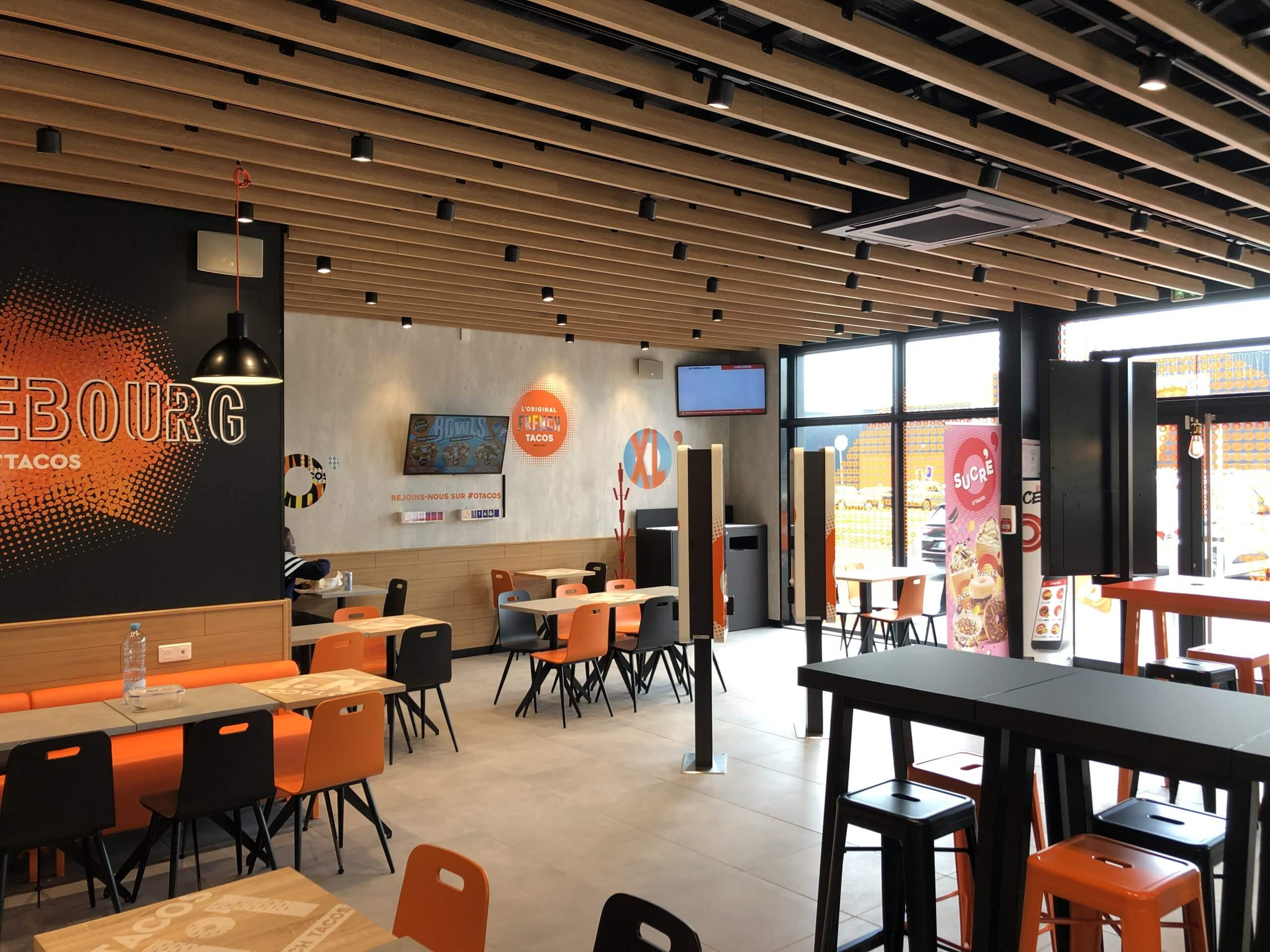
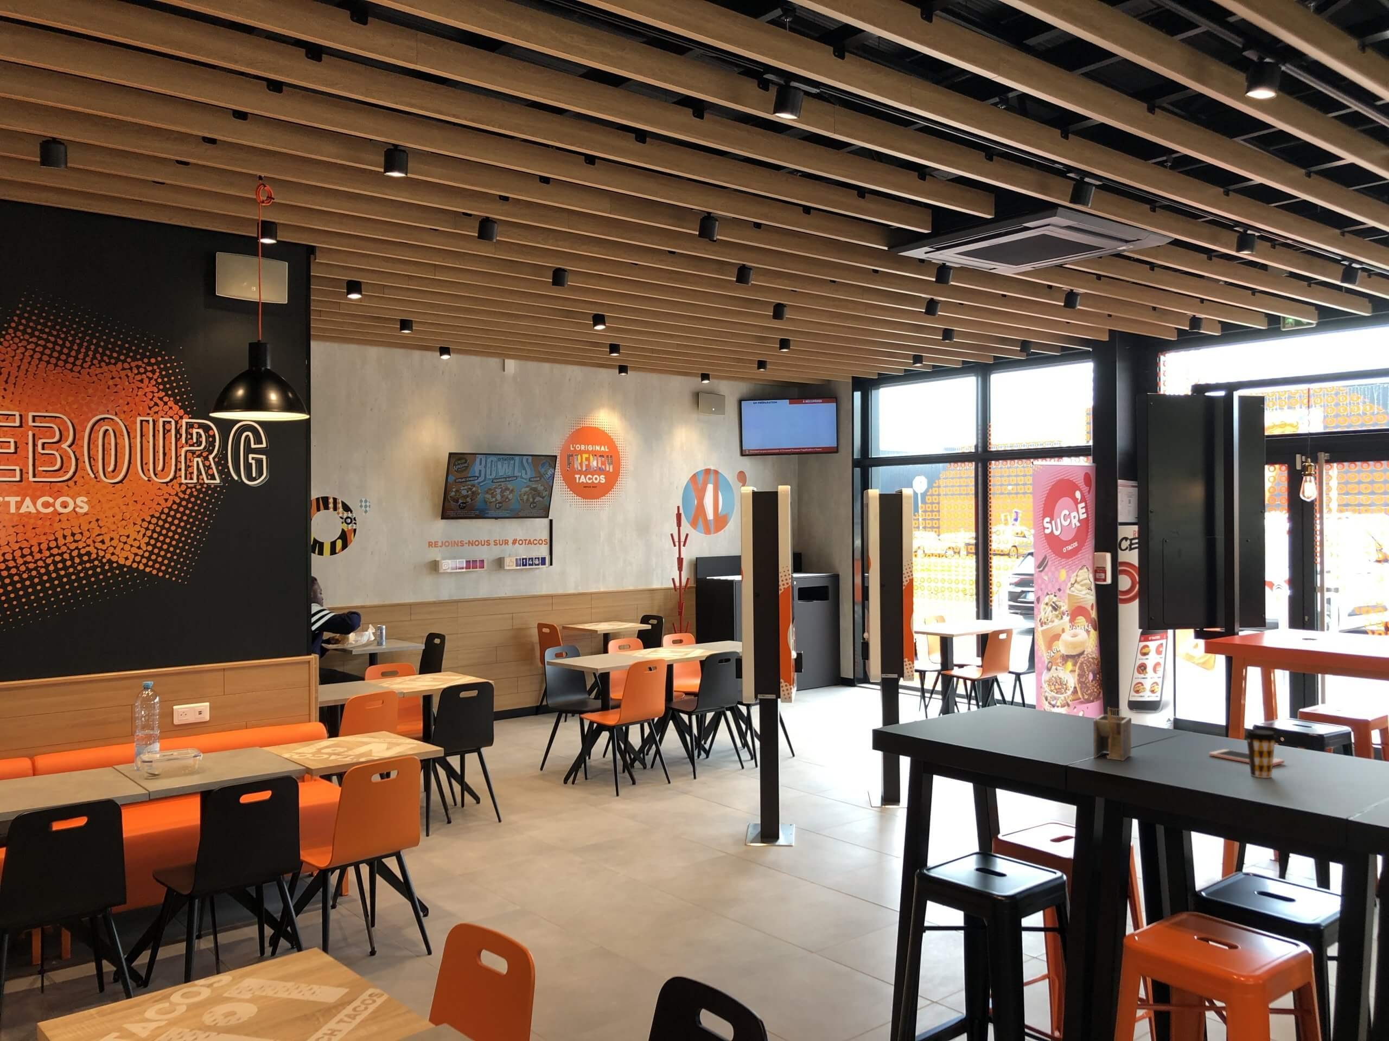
+ napkin holder (1112, 730)
+ coffee cup (1261, 753)
+ cell phone (1246, 758)
